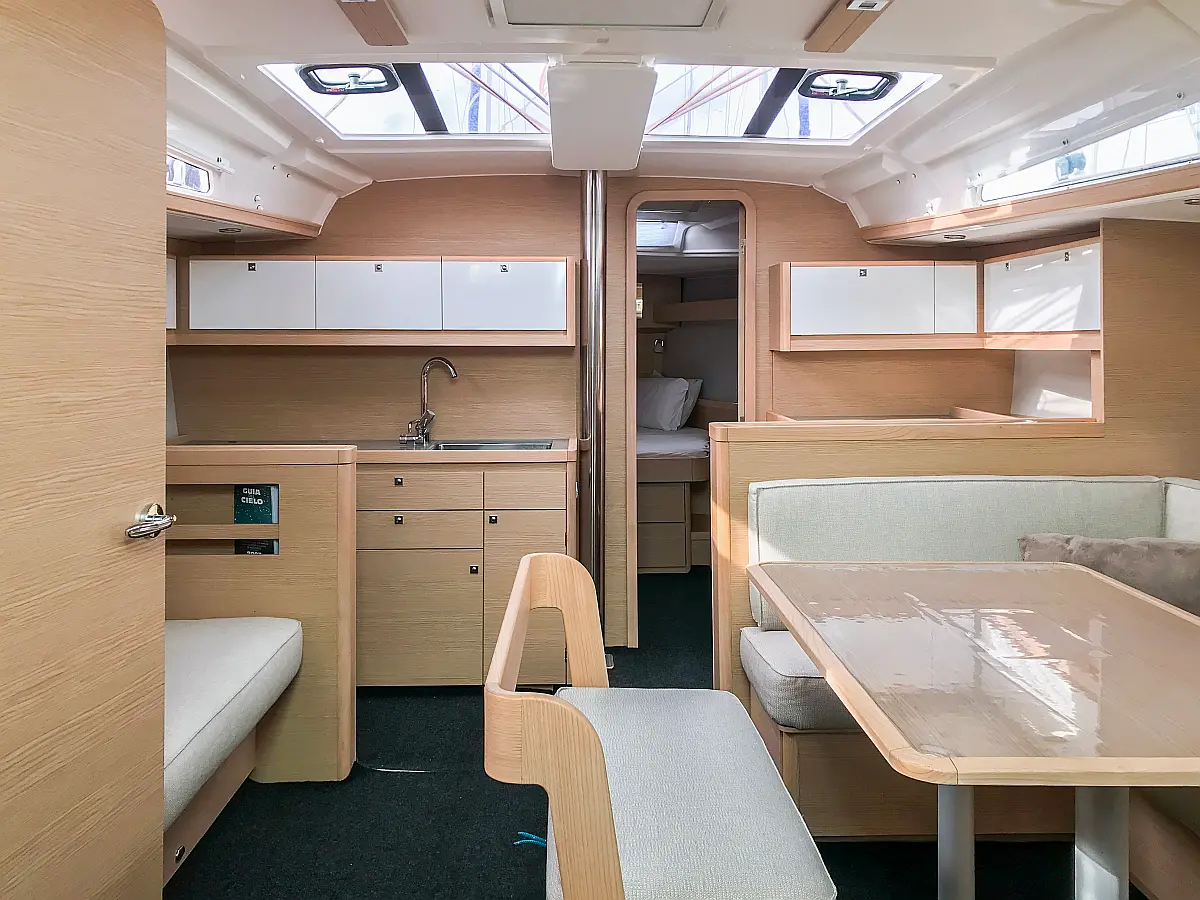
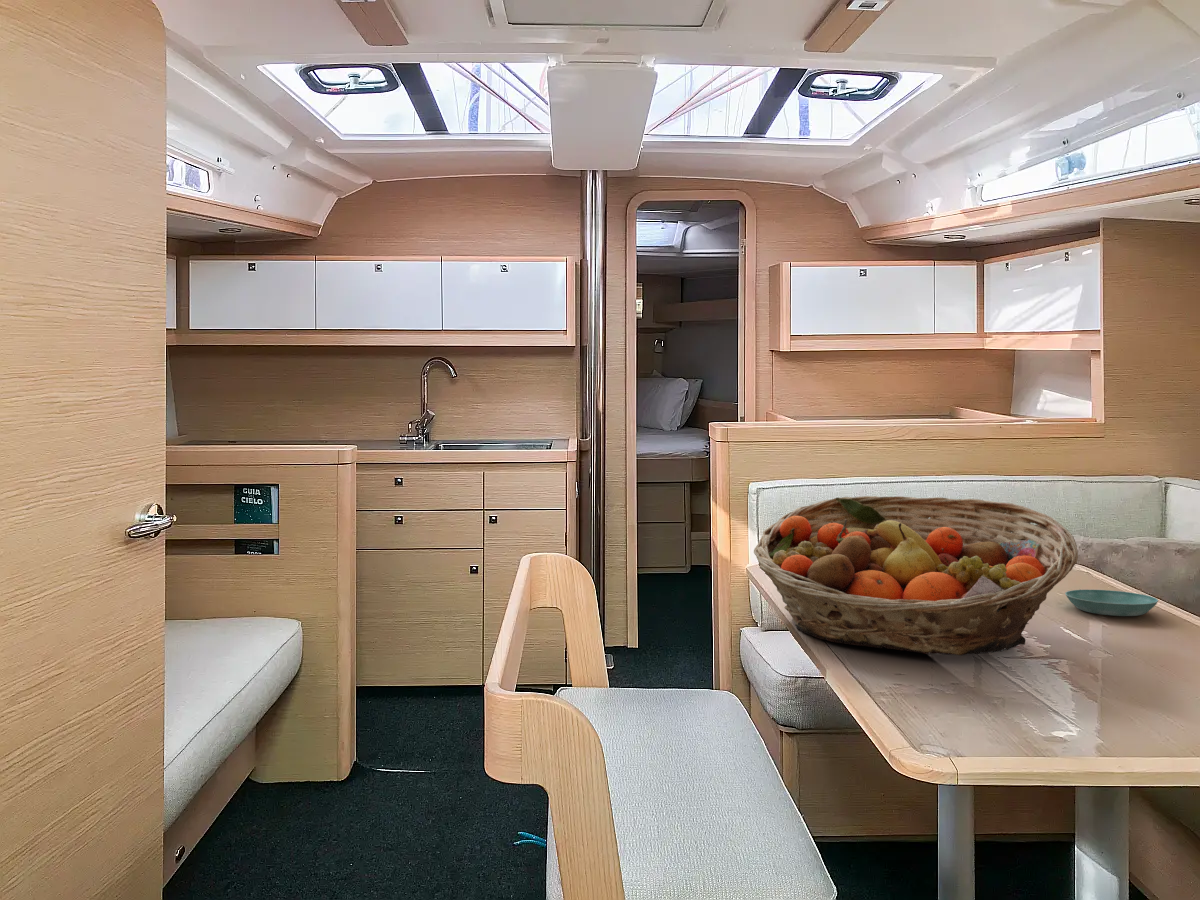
+ saucer (1110, 603)
+ fruit basket (906, 567)
